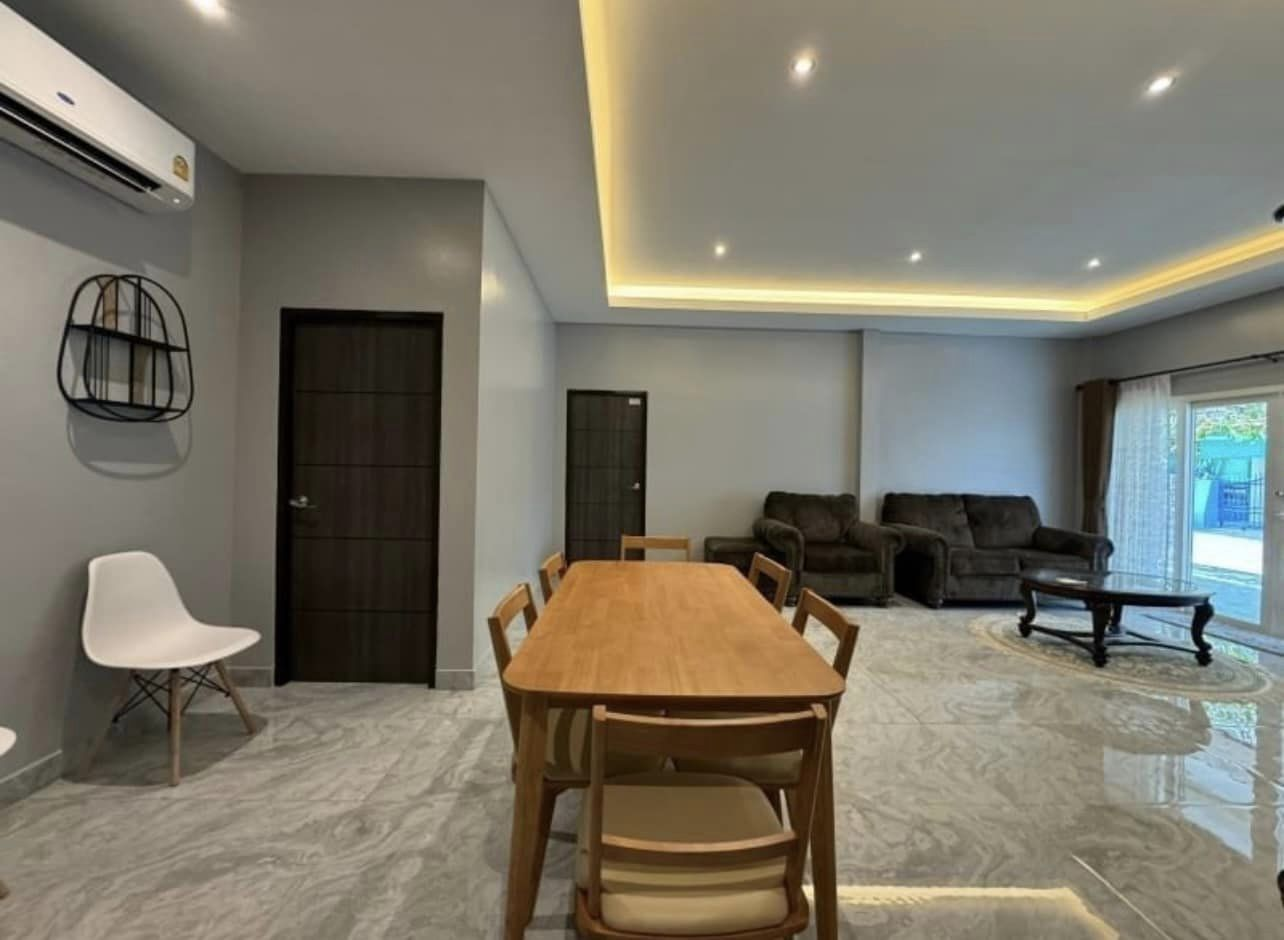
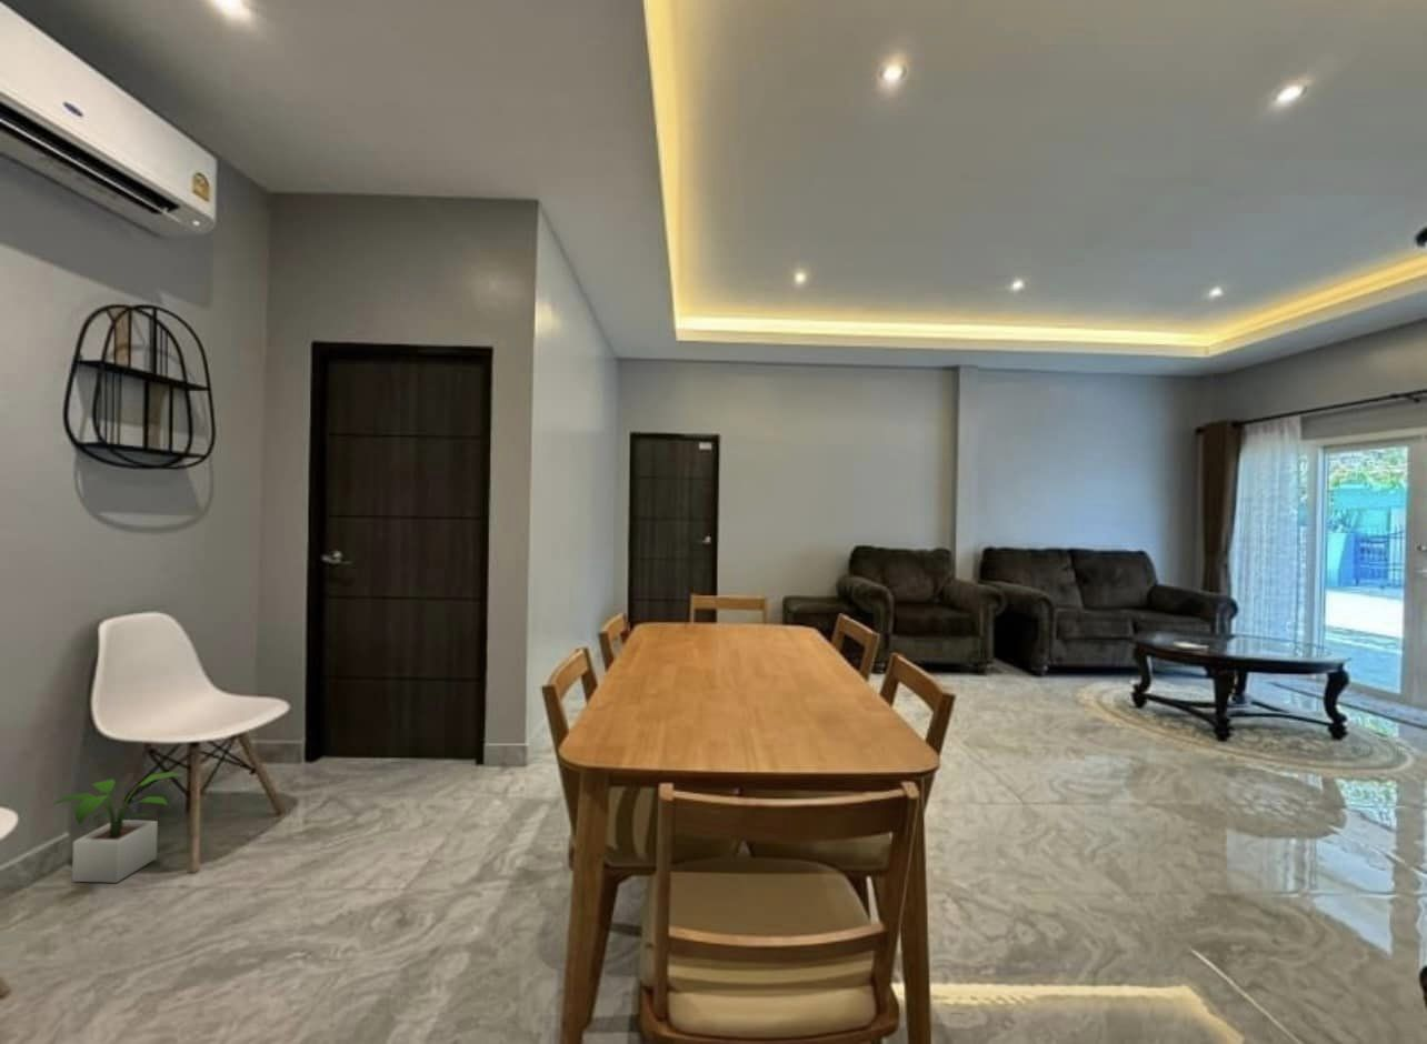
+ potted plant (109, 827)
